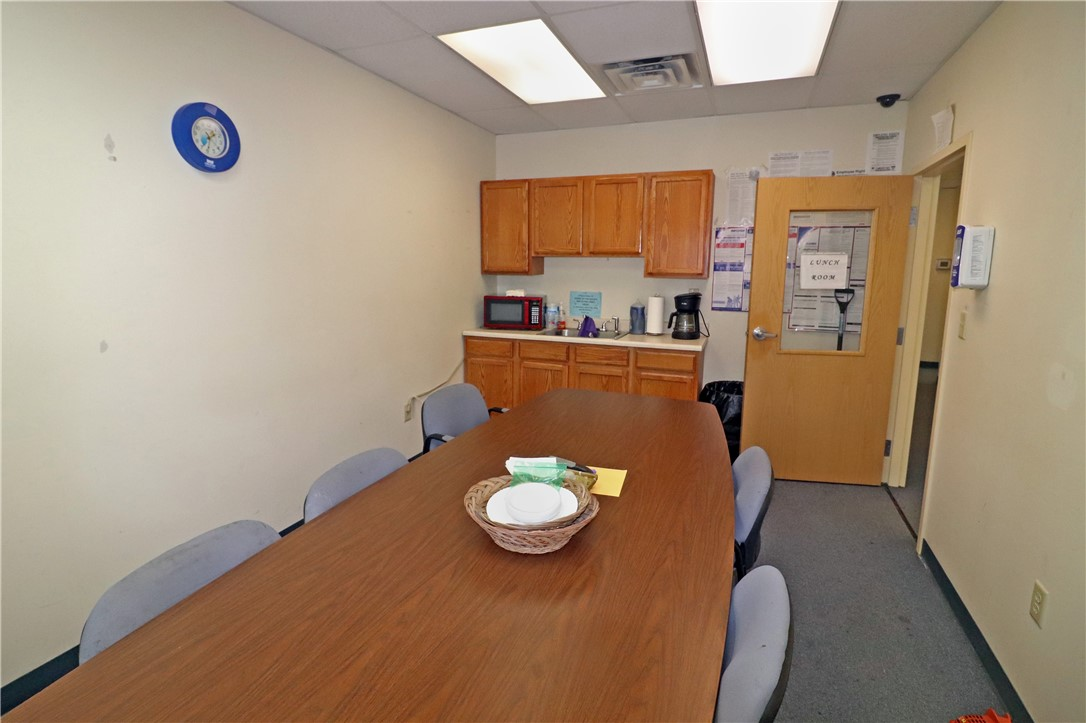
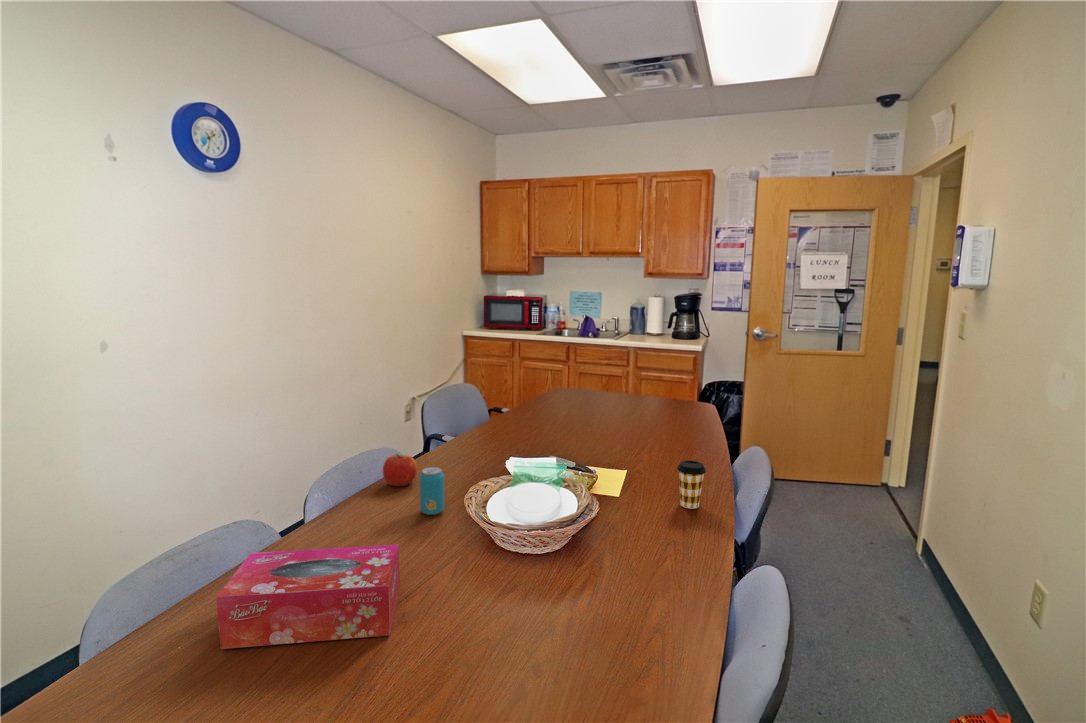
+ coffee cup (690, 484)
+ tissue box (317, 592)
+ apple (400, 468)
+ beverage can (432, 491)
